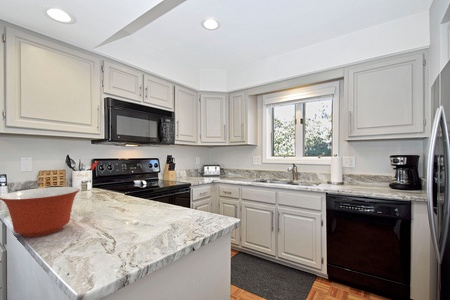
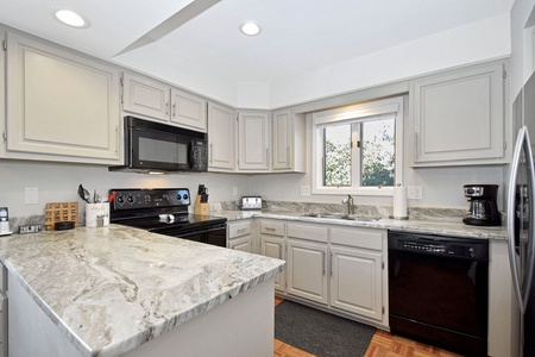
- mixing bowl (43, 211)
